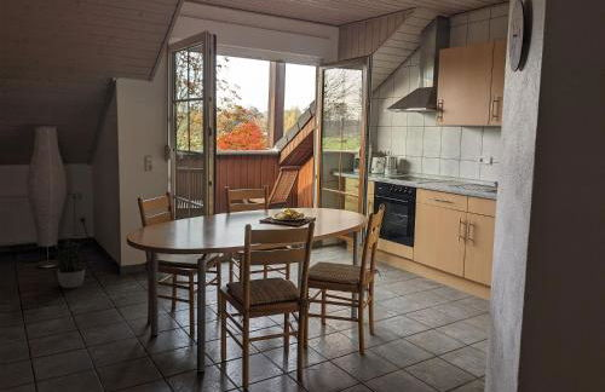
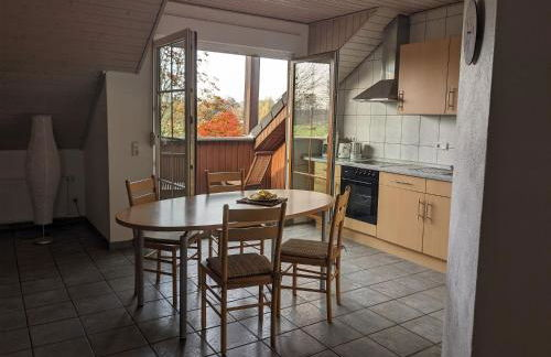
- potted plant (69, 261)
